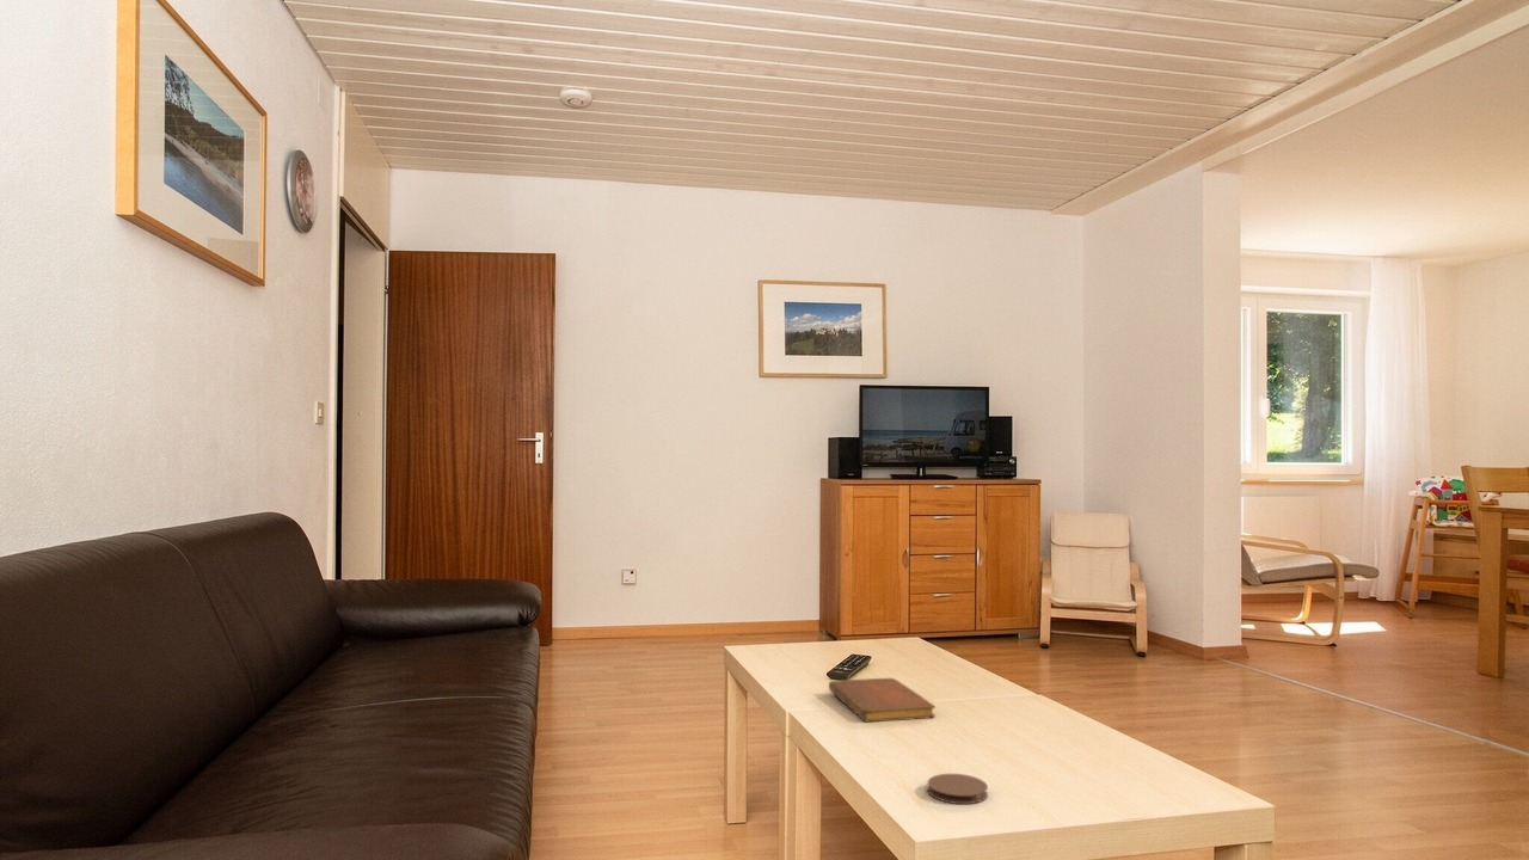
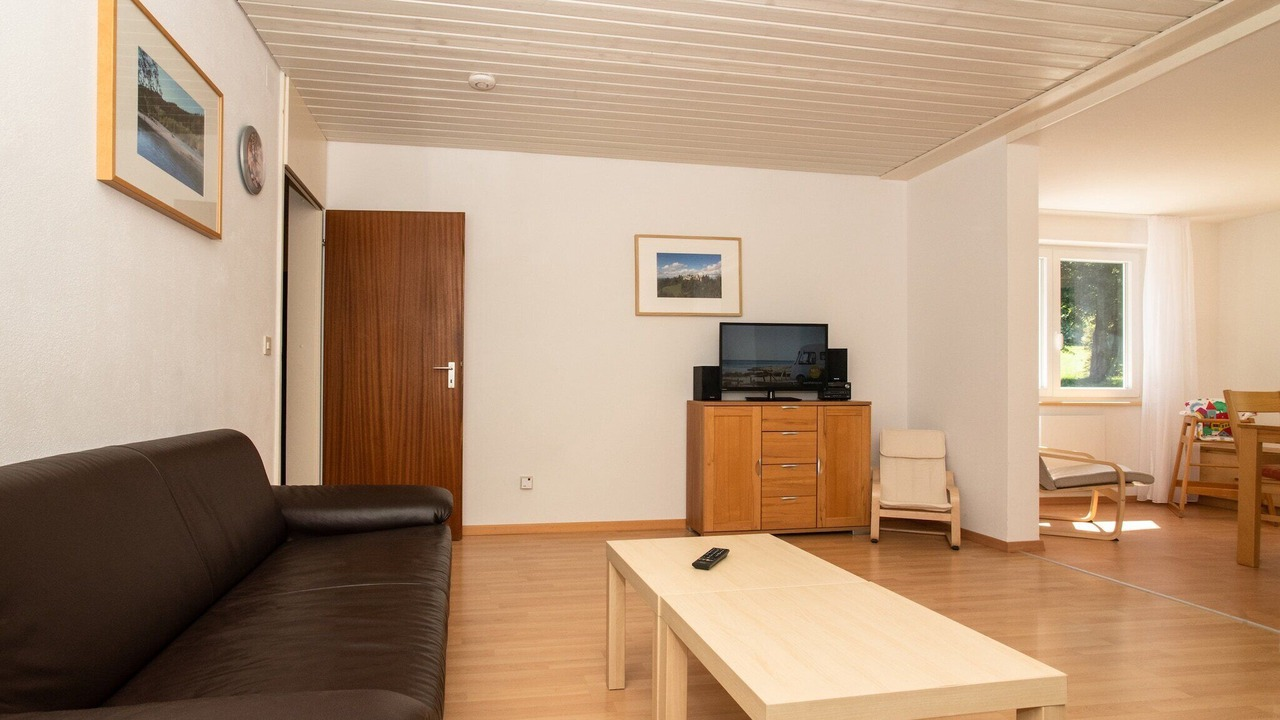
- notebook (879, 698)
- coaster (957, 787)
